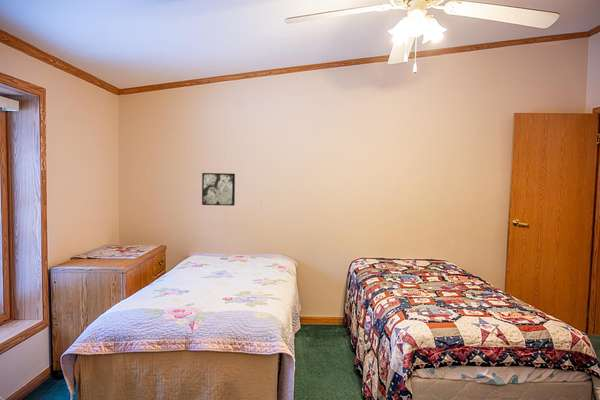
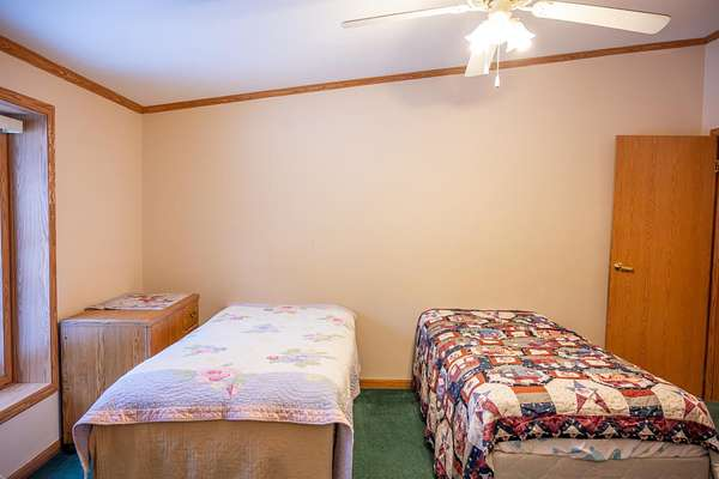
- wall art (218, 189)
